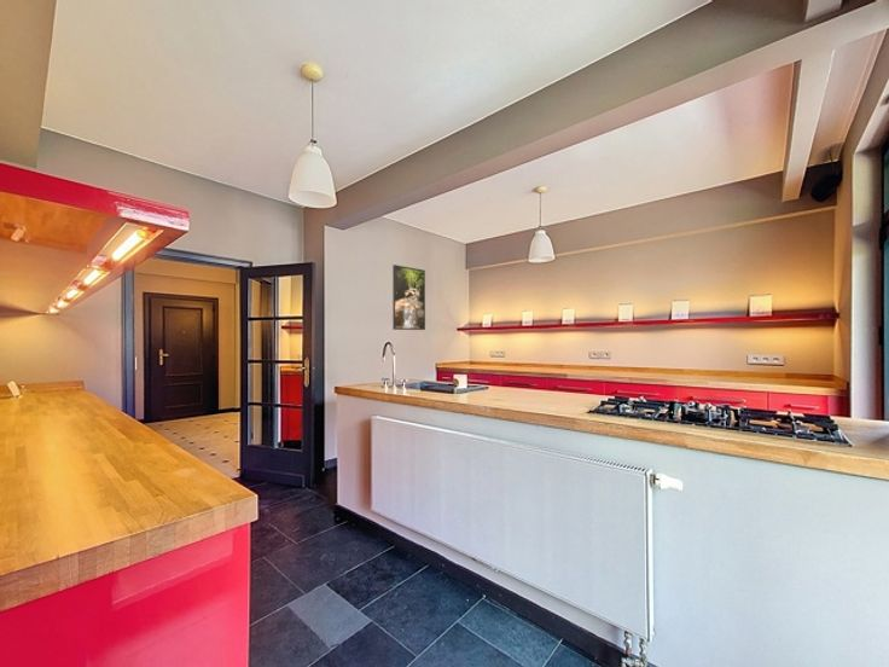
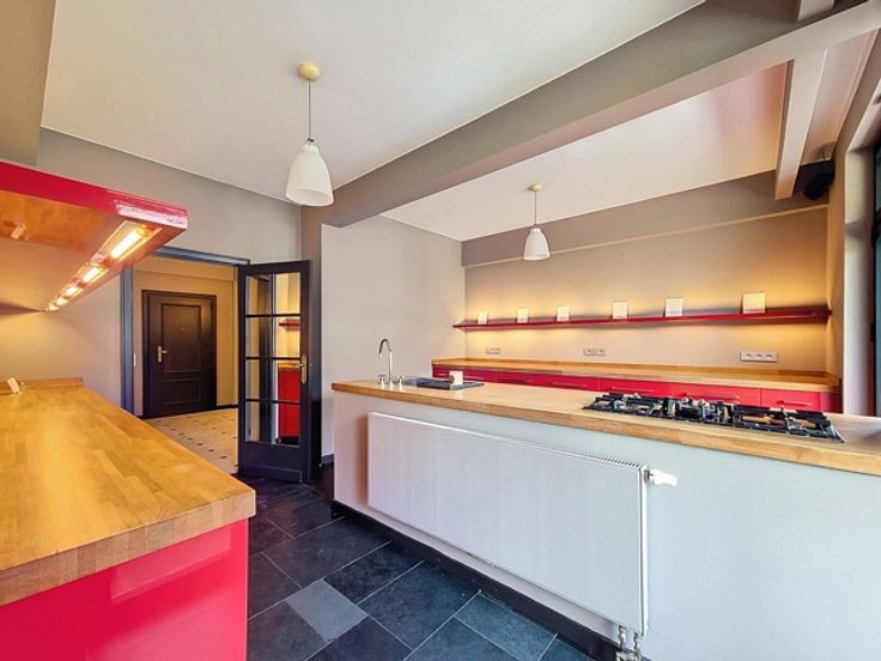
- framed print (409, 298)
